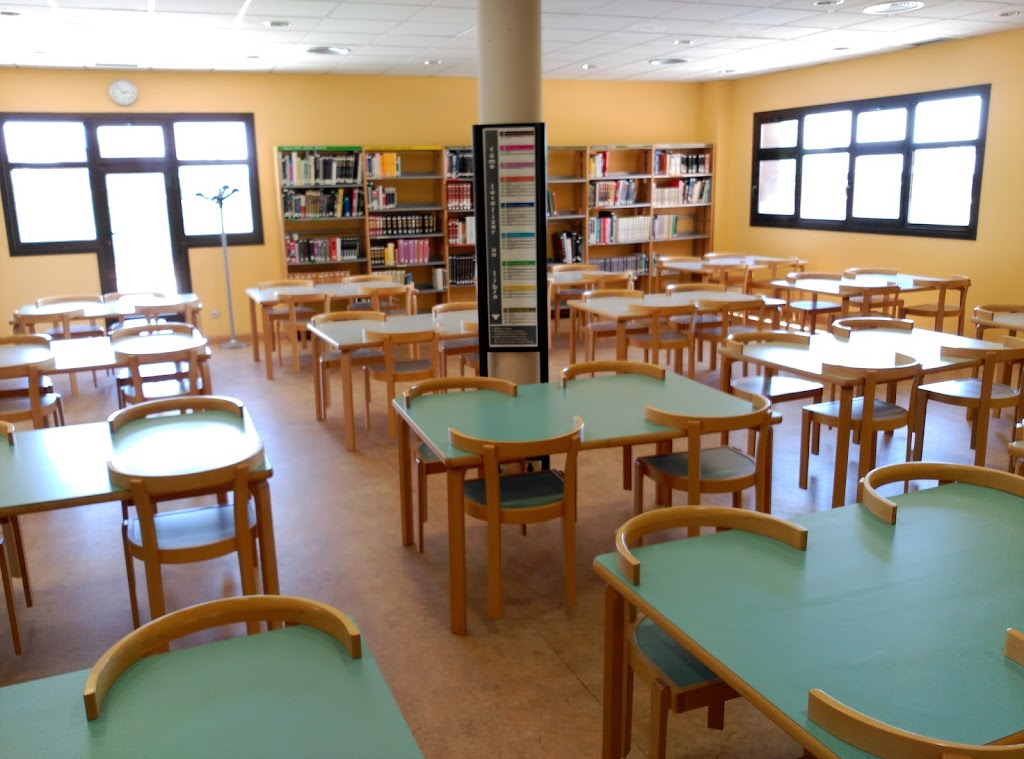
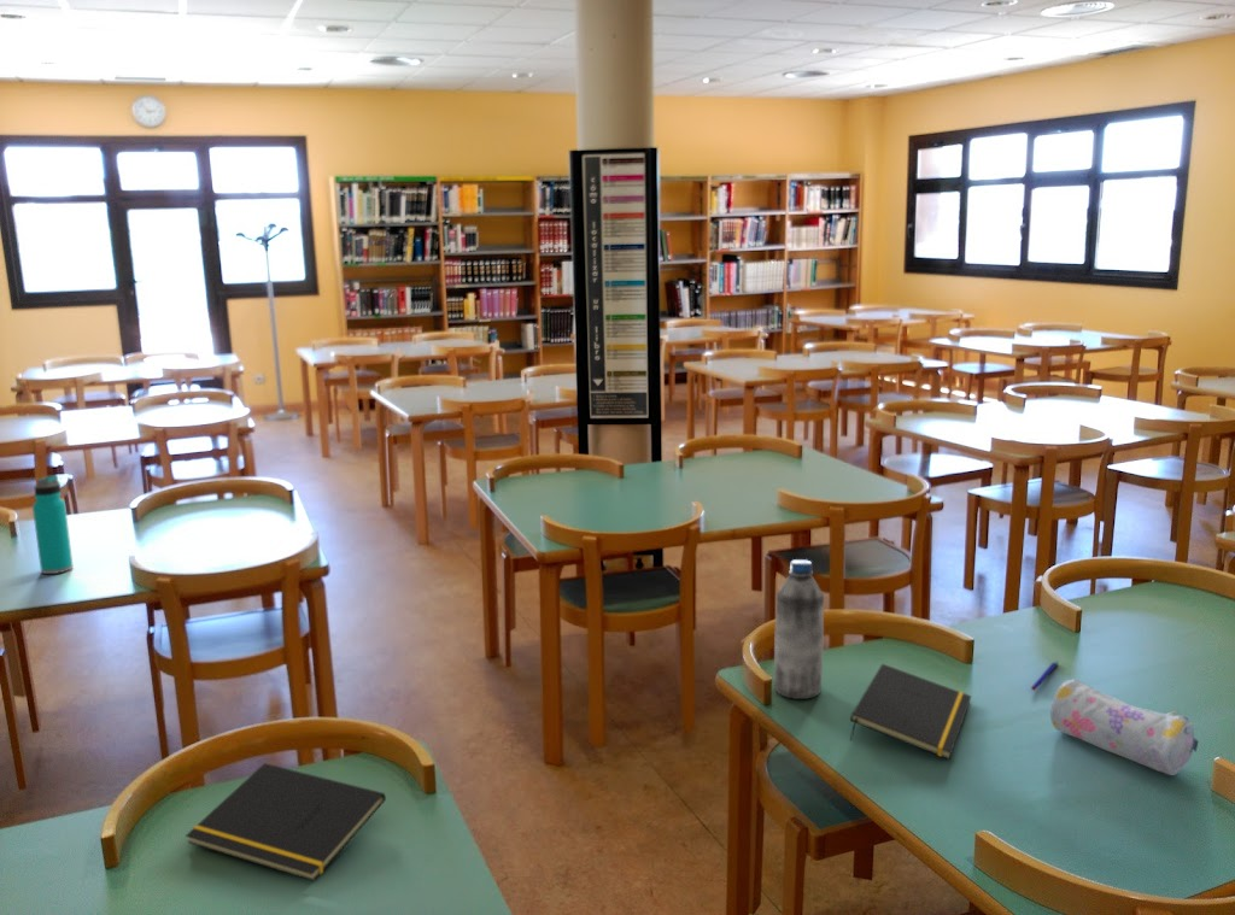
+ water bottle (51, 523)
+ water bottle (798, 626)
+ notepad (913, 708)
+ notepad (287, 817)
+ pencil case (1119, 725)
+ pen (1044, 674)
